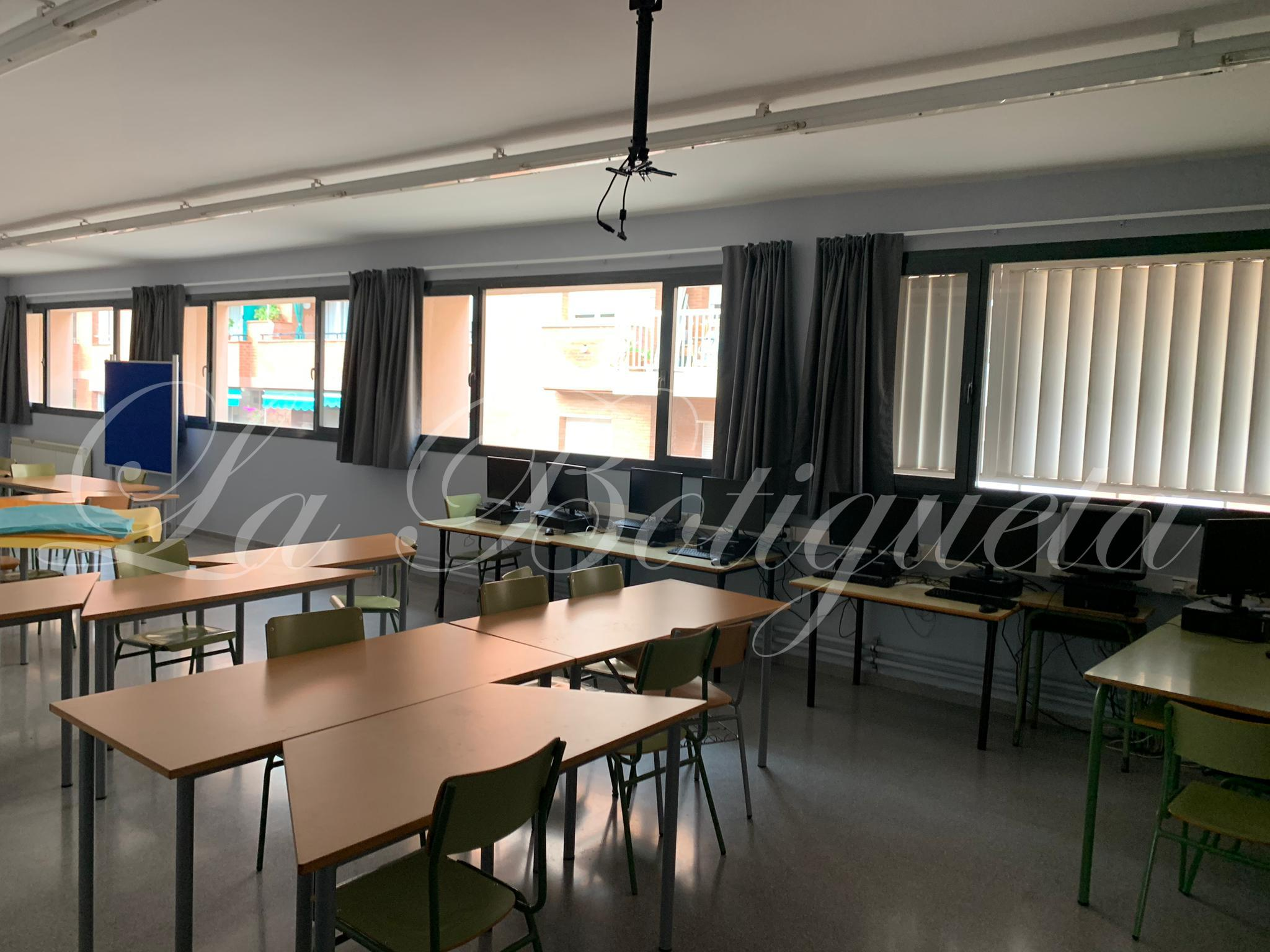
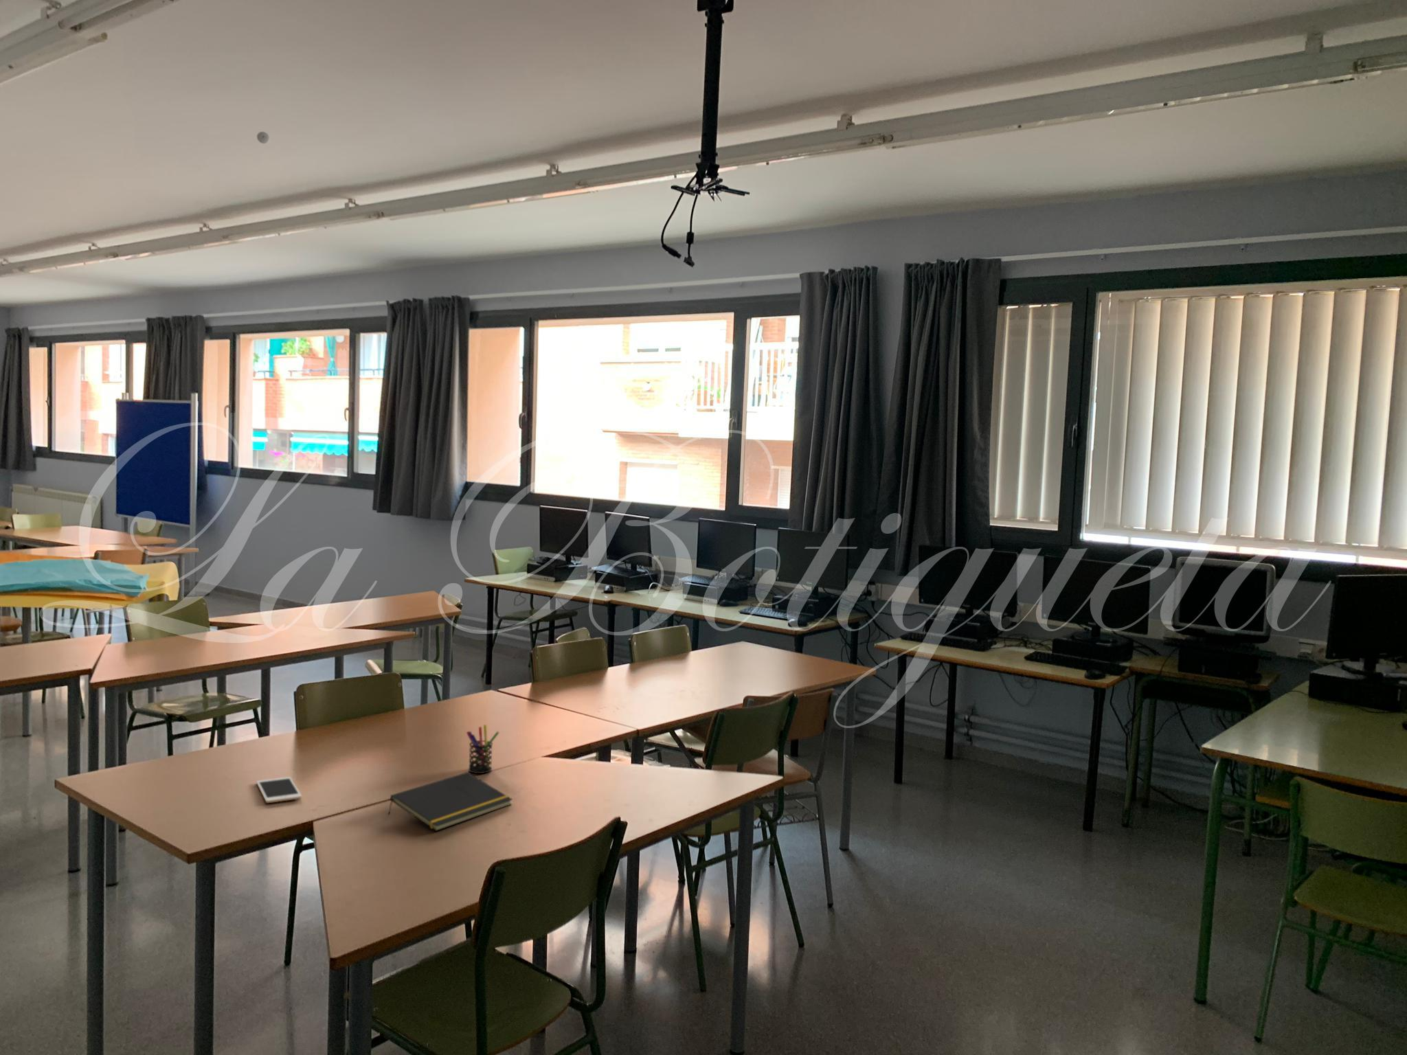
+ pen holder (483, 747)
+ cell phone (278, 789)
+ smoke detector (264, 139)
+ notepad (452, 799)
